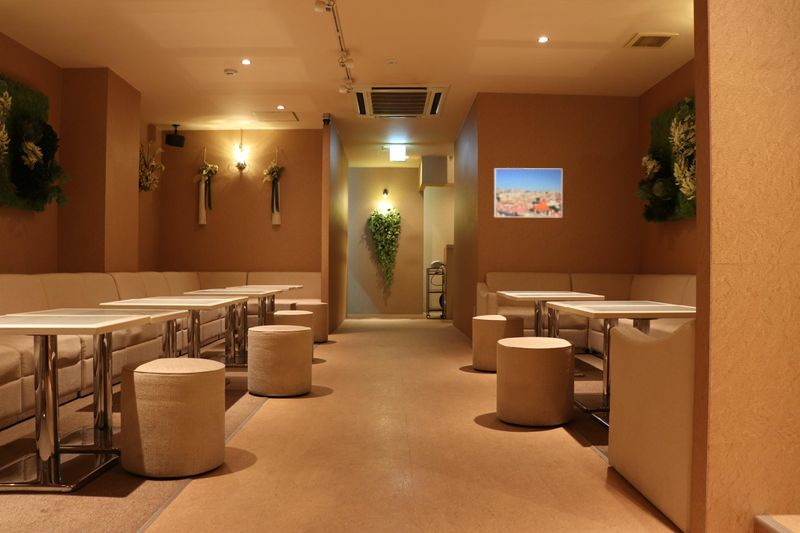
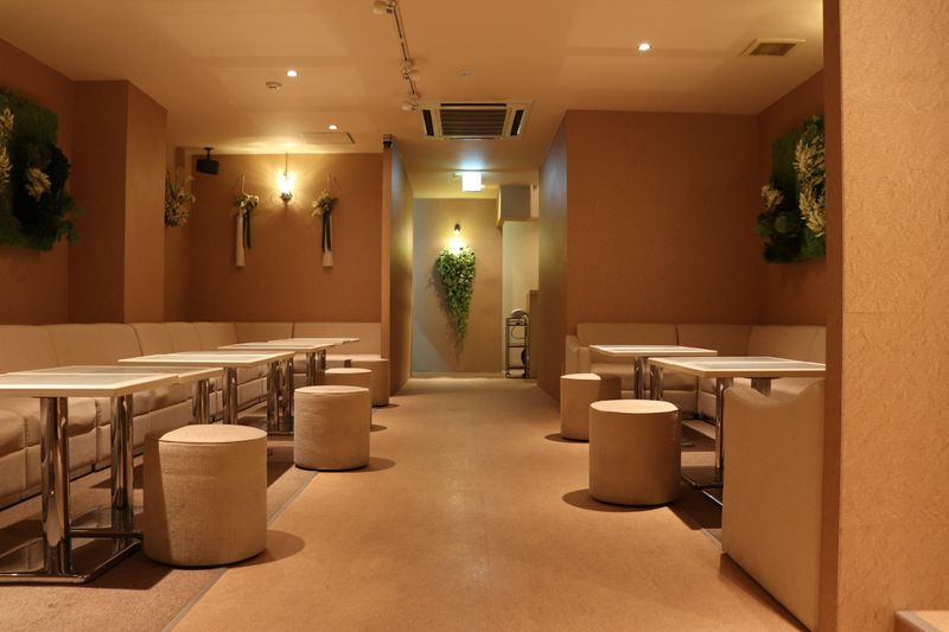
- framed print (528, 192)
